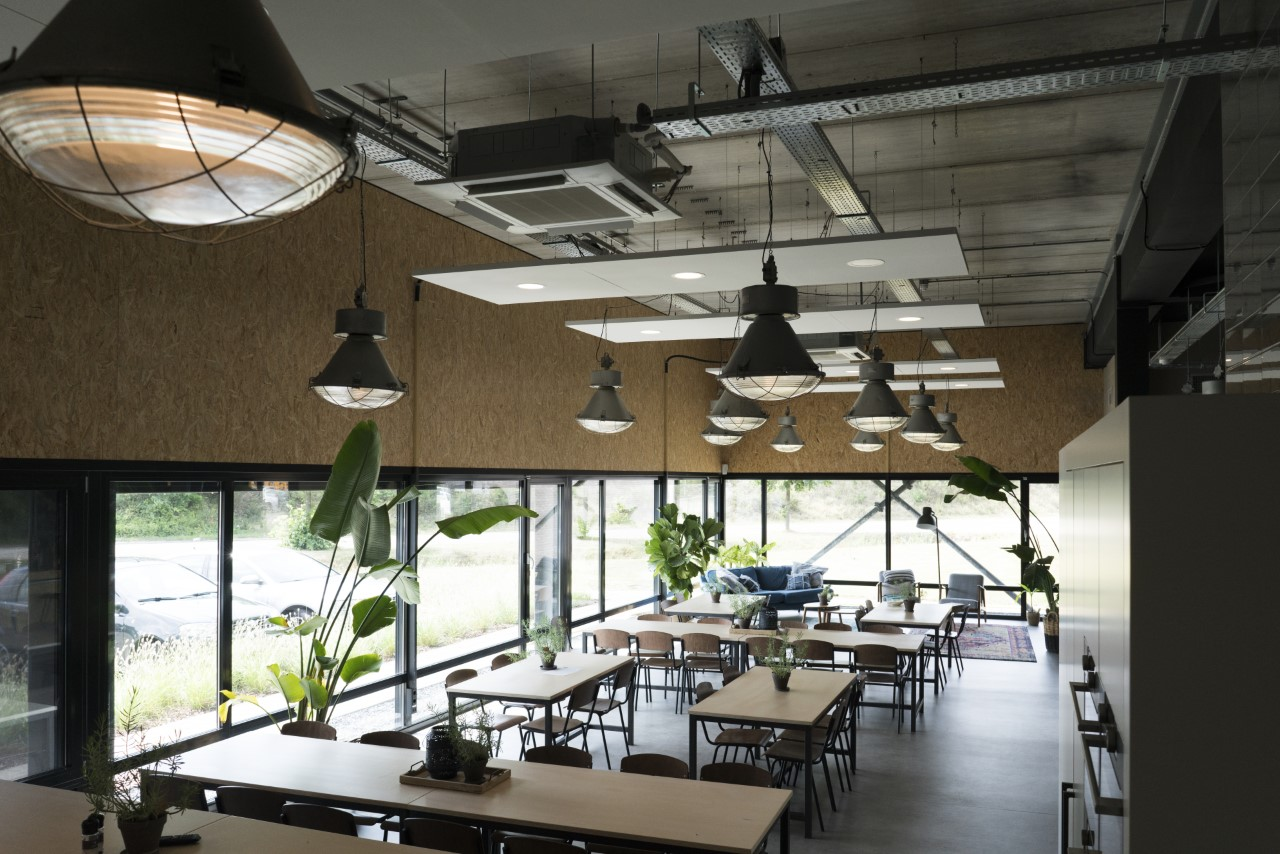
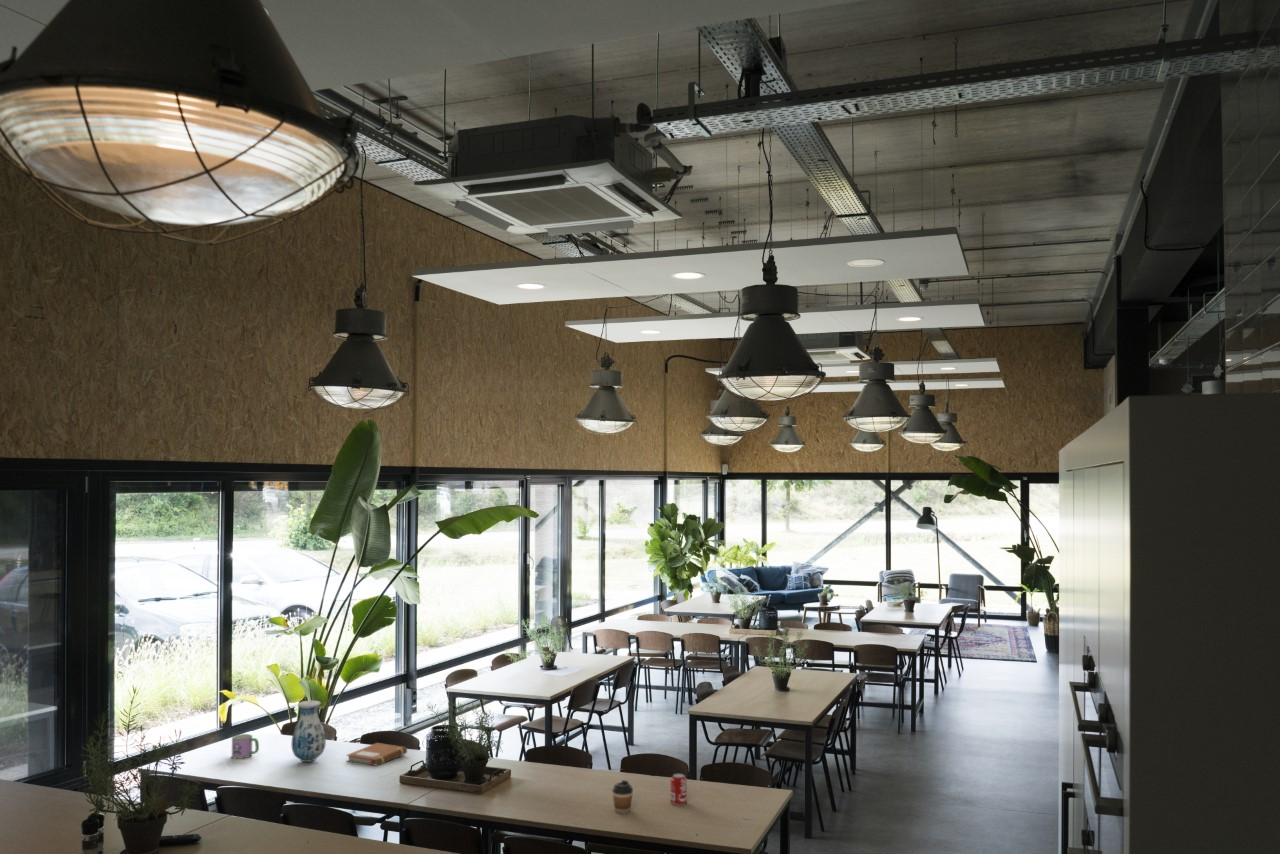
+ coffee cup (622, 796)
+ beverage can (678, 789)
+ notebook (376, 754)
+ vase (308, 731)
+ mug (245, 746)
